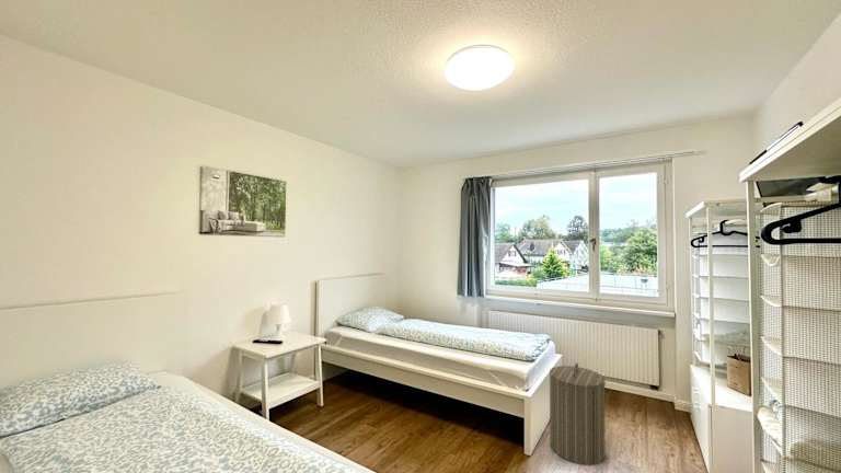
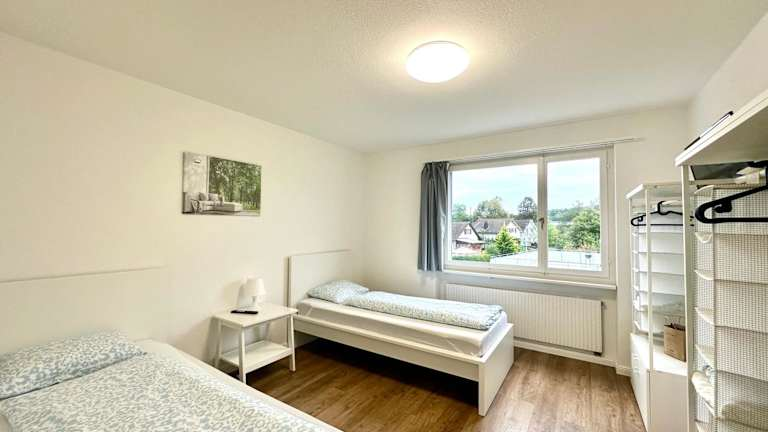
- laundry hamper (576, 405)
